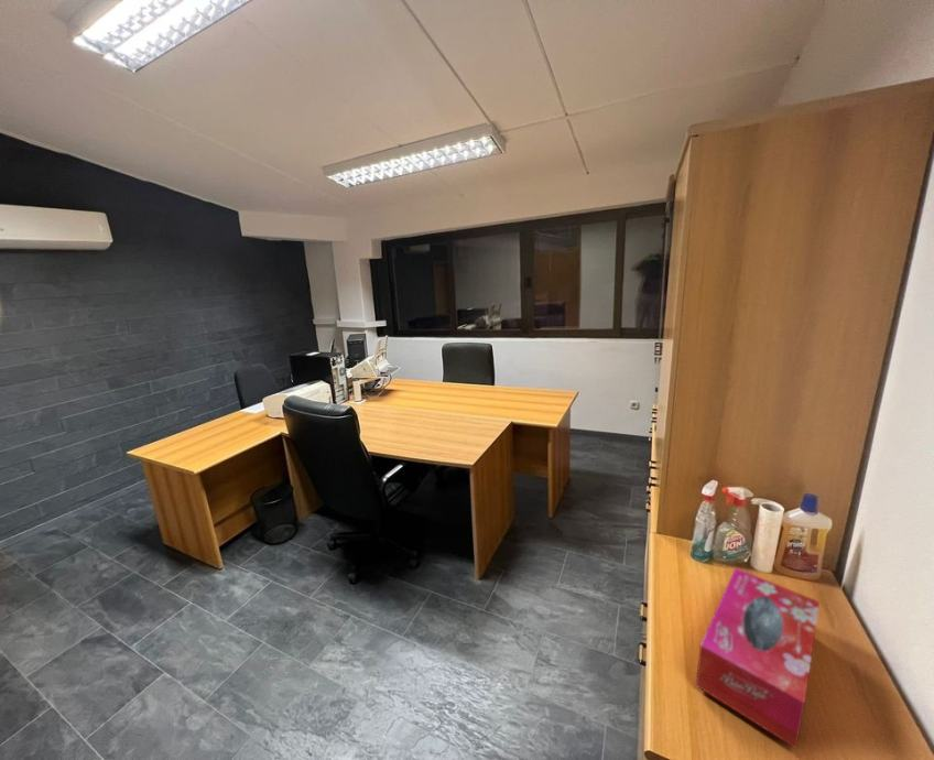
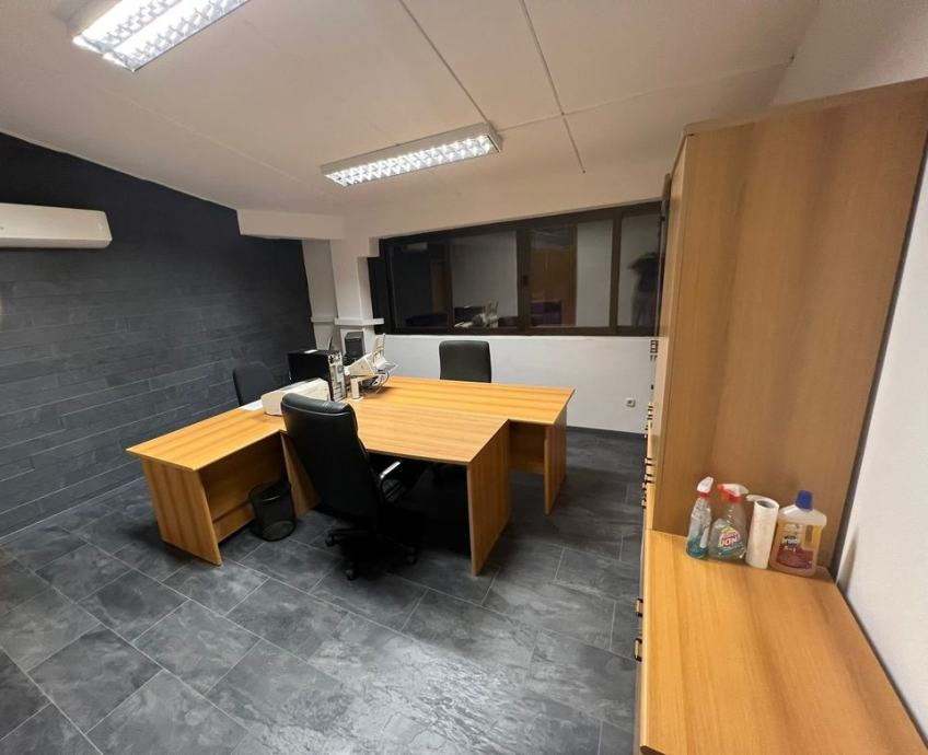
- tissue box (760, 641)
